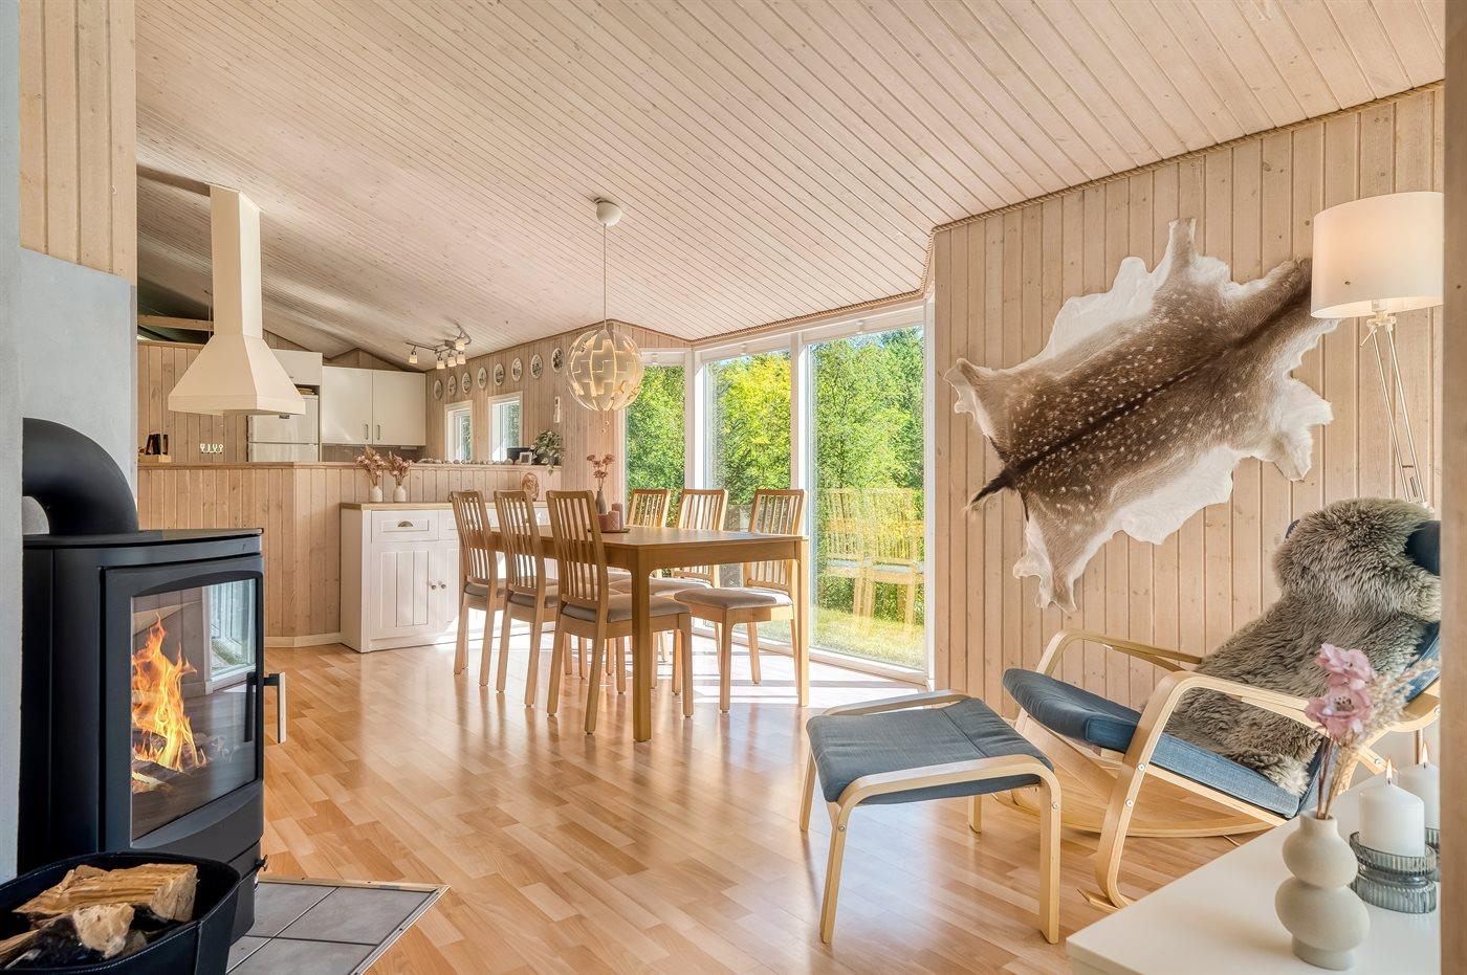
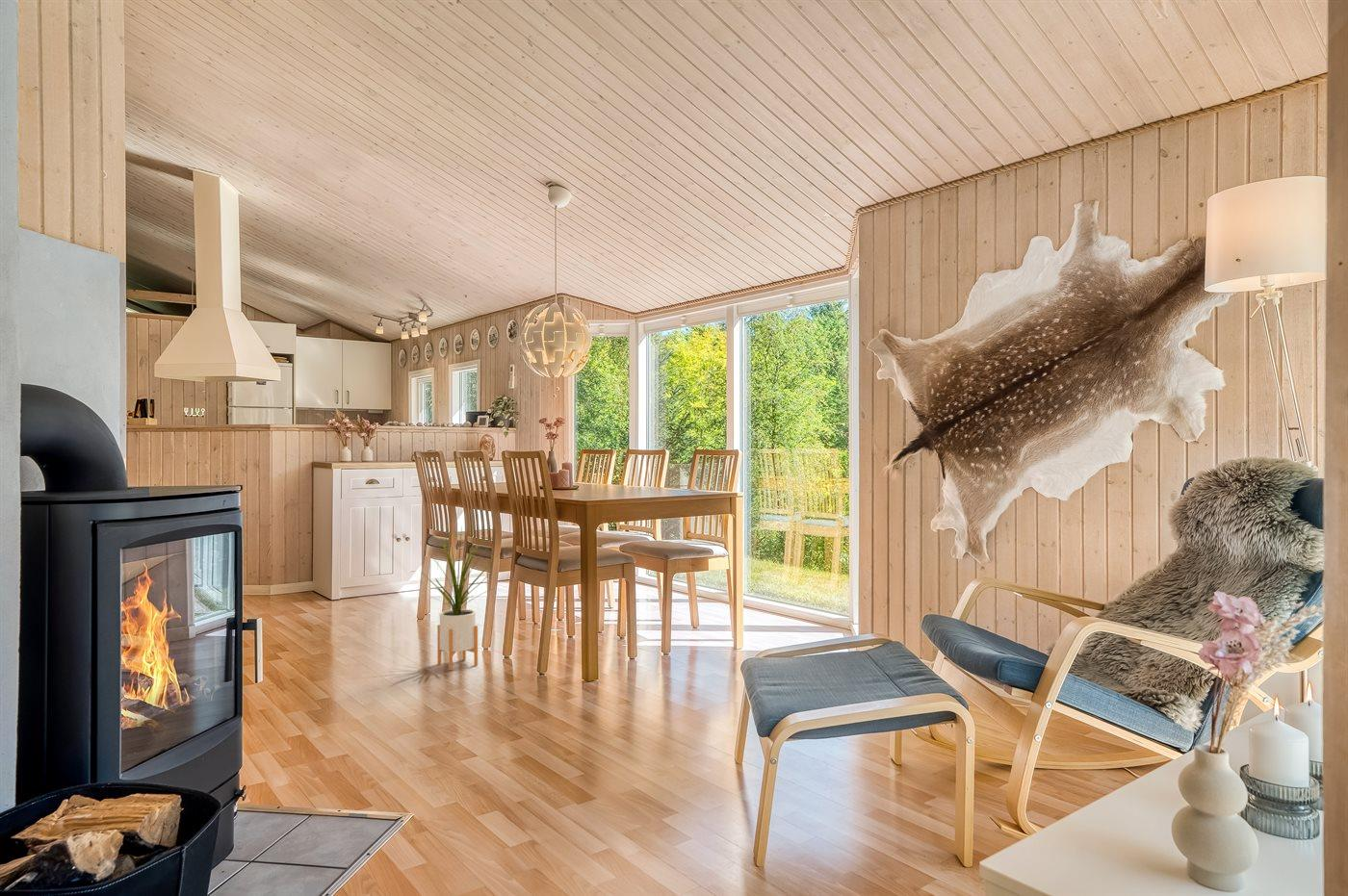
+ house plant (455, 596)
